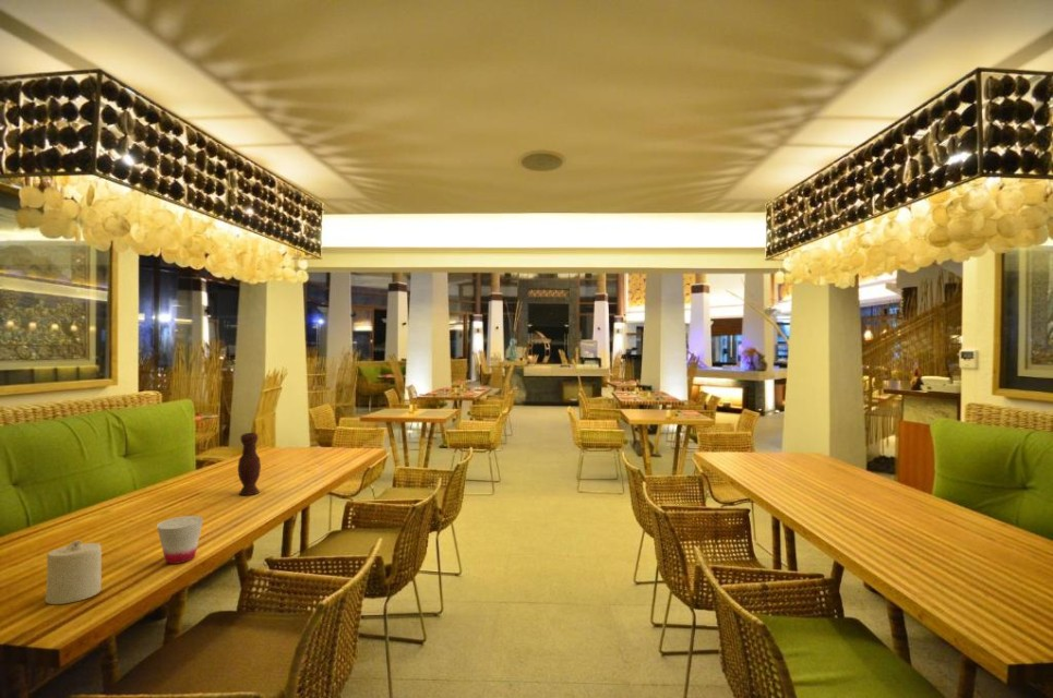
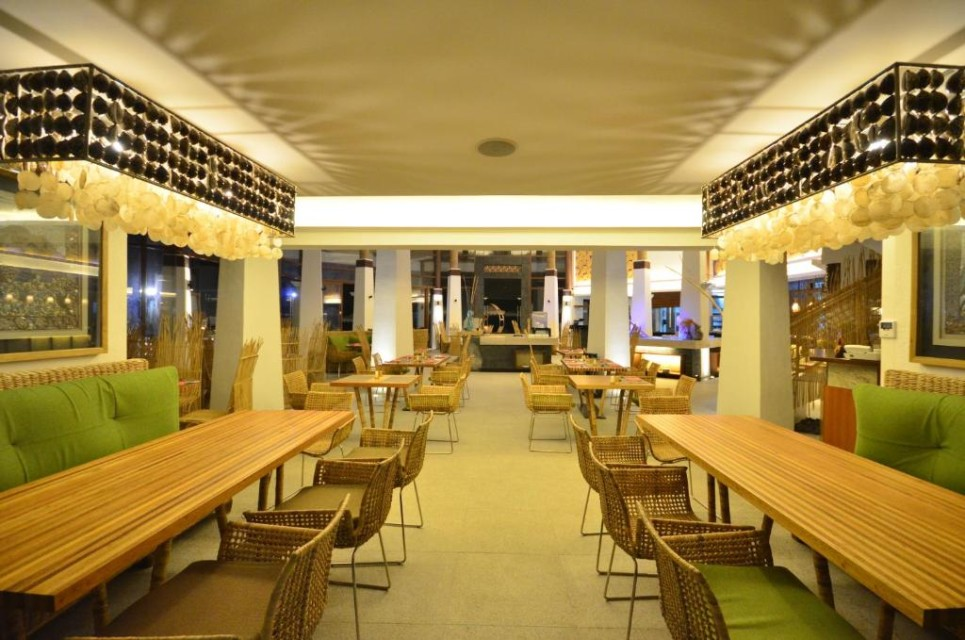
- cup (180, 540)
- candle (73, 567)
- vase (249, 462)
